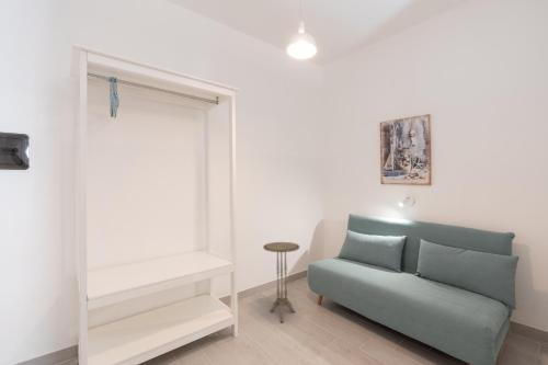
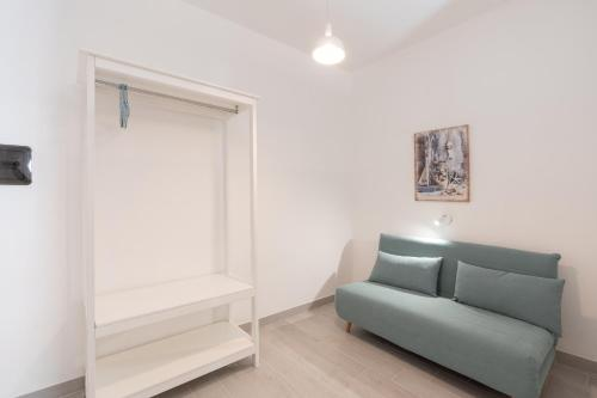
- side table (282, 280)
